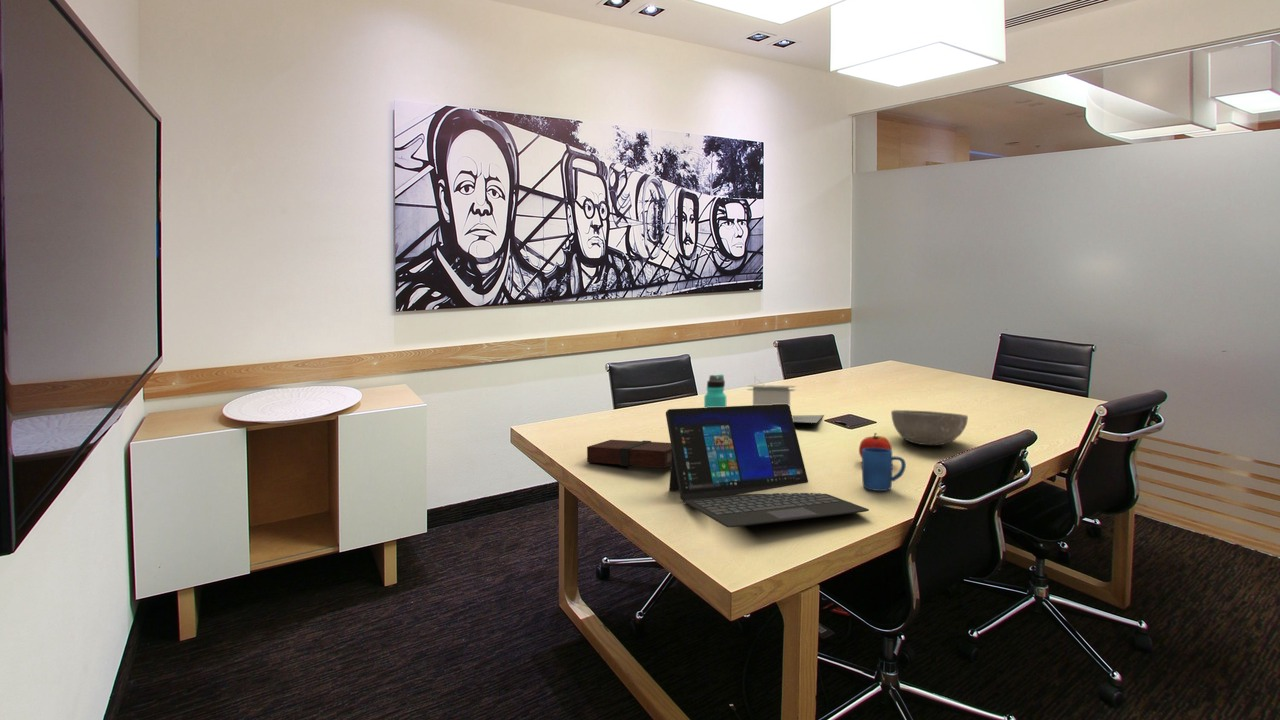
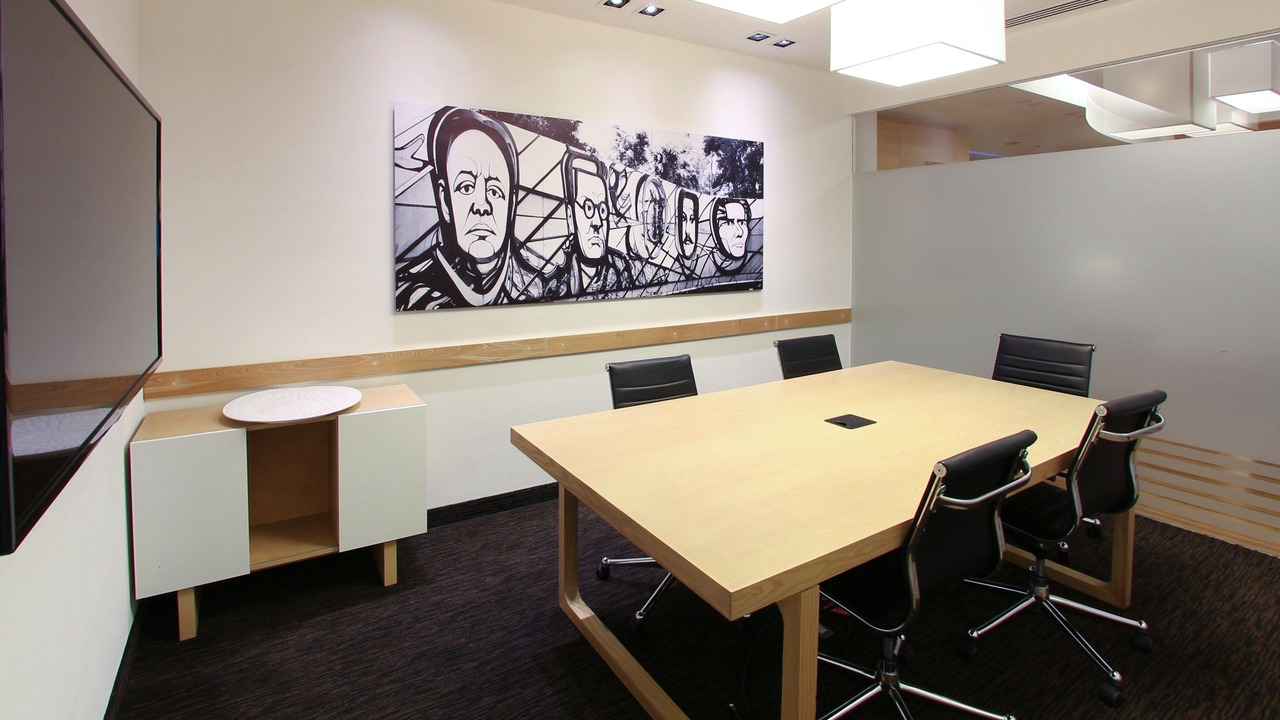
- book (636, 452)
- laptop (761, 457)
- mug (883, 469)
- apple (875, 447)
- thermos bottle (715, 406)
- desk organizer (771, 396)
- bowl (928, 427)
